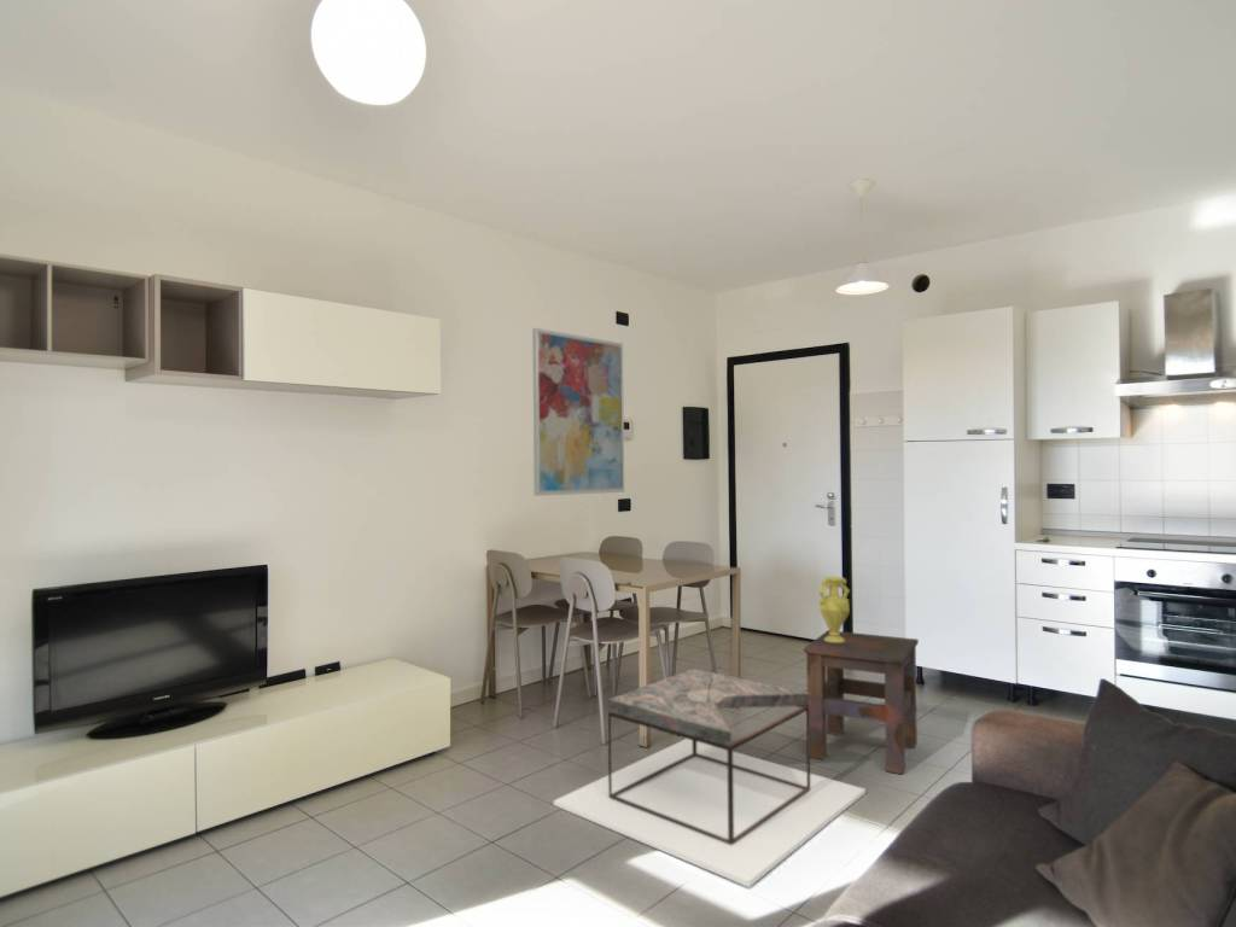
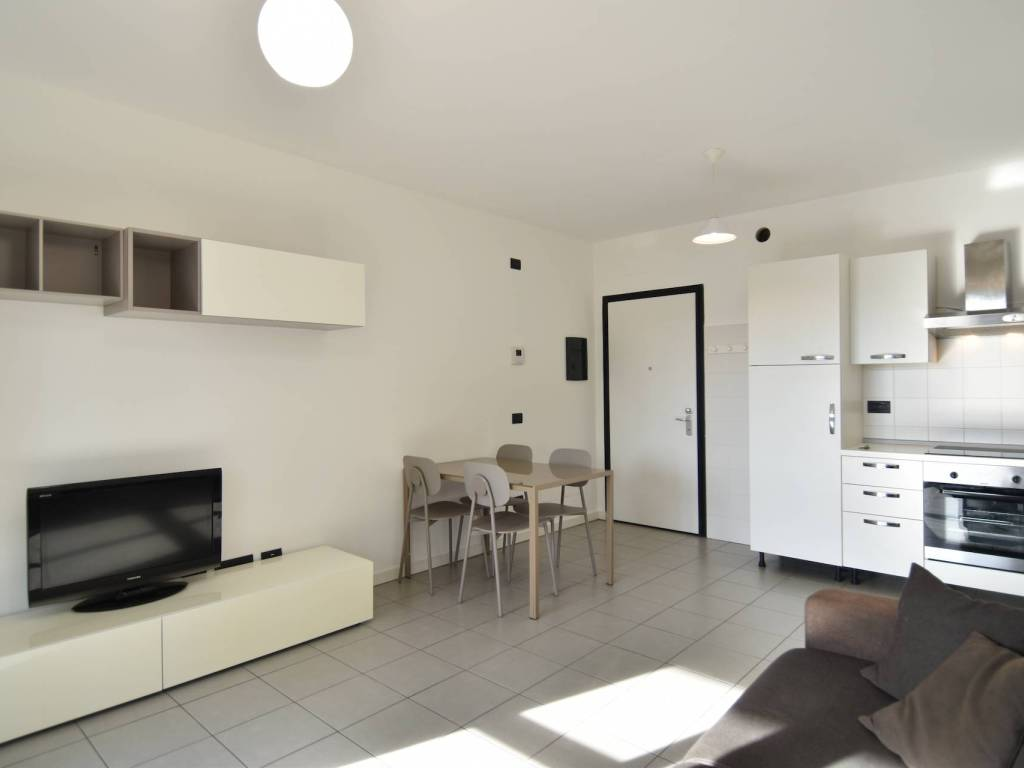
- side table (862, 695)
- vase (834, 608)
- coffee table (710, 734)
- wall art (581, 414)
